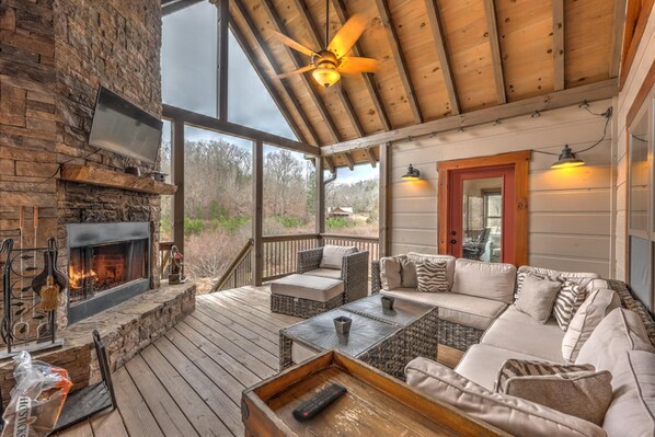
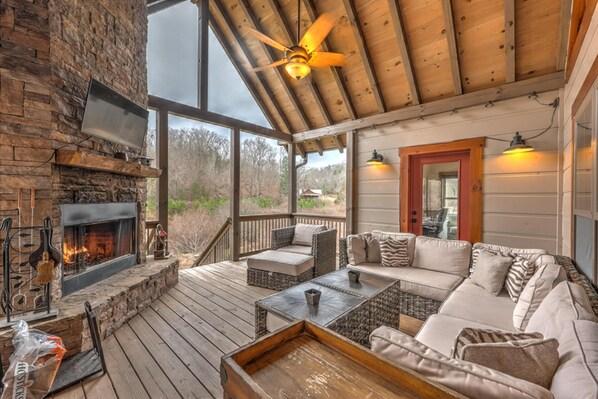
- remote control (321, 401)
